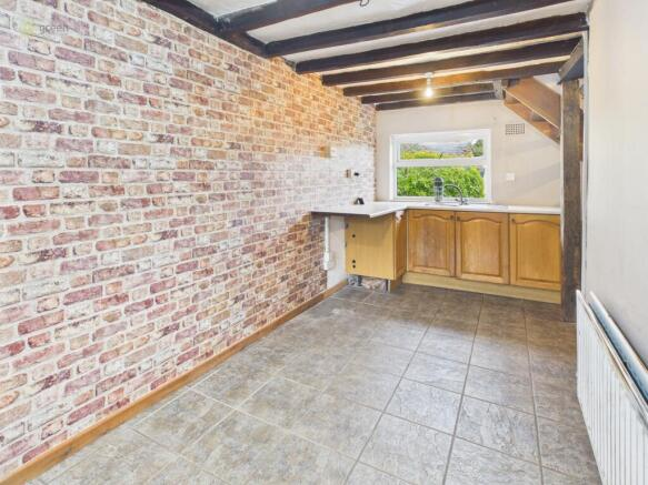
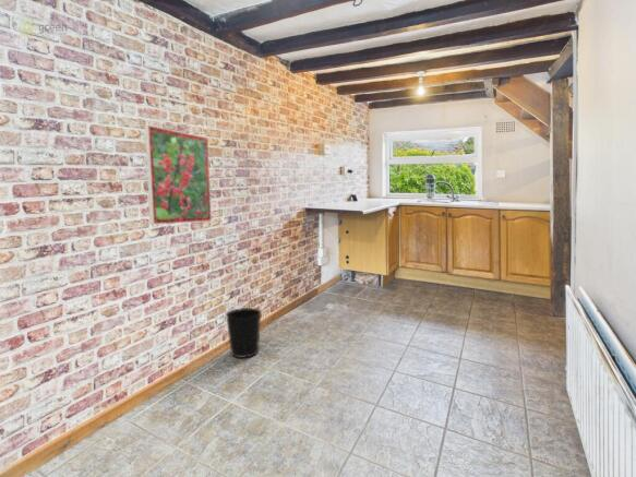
+ wastebasket (243, 332)
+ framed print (181, 178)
